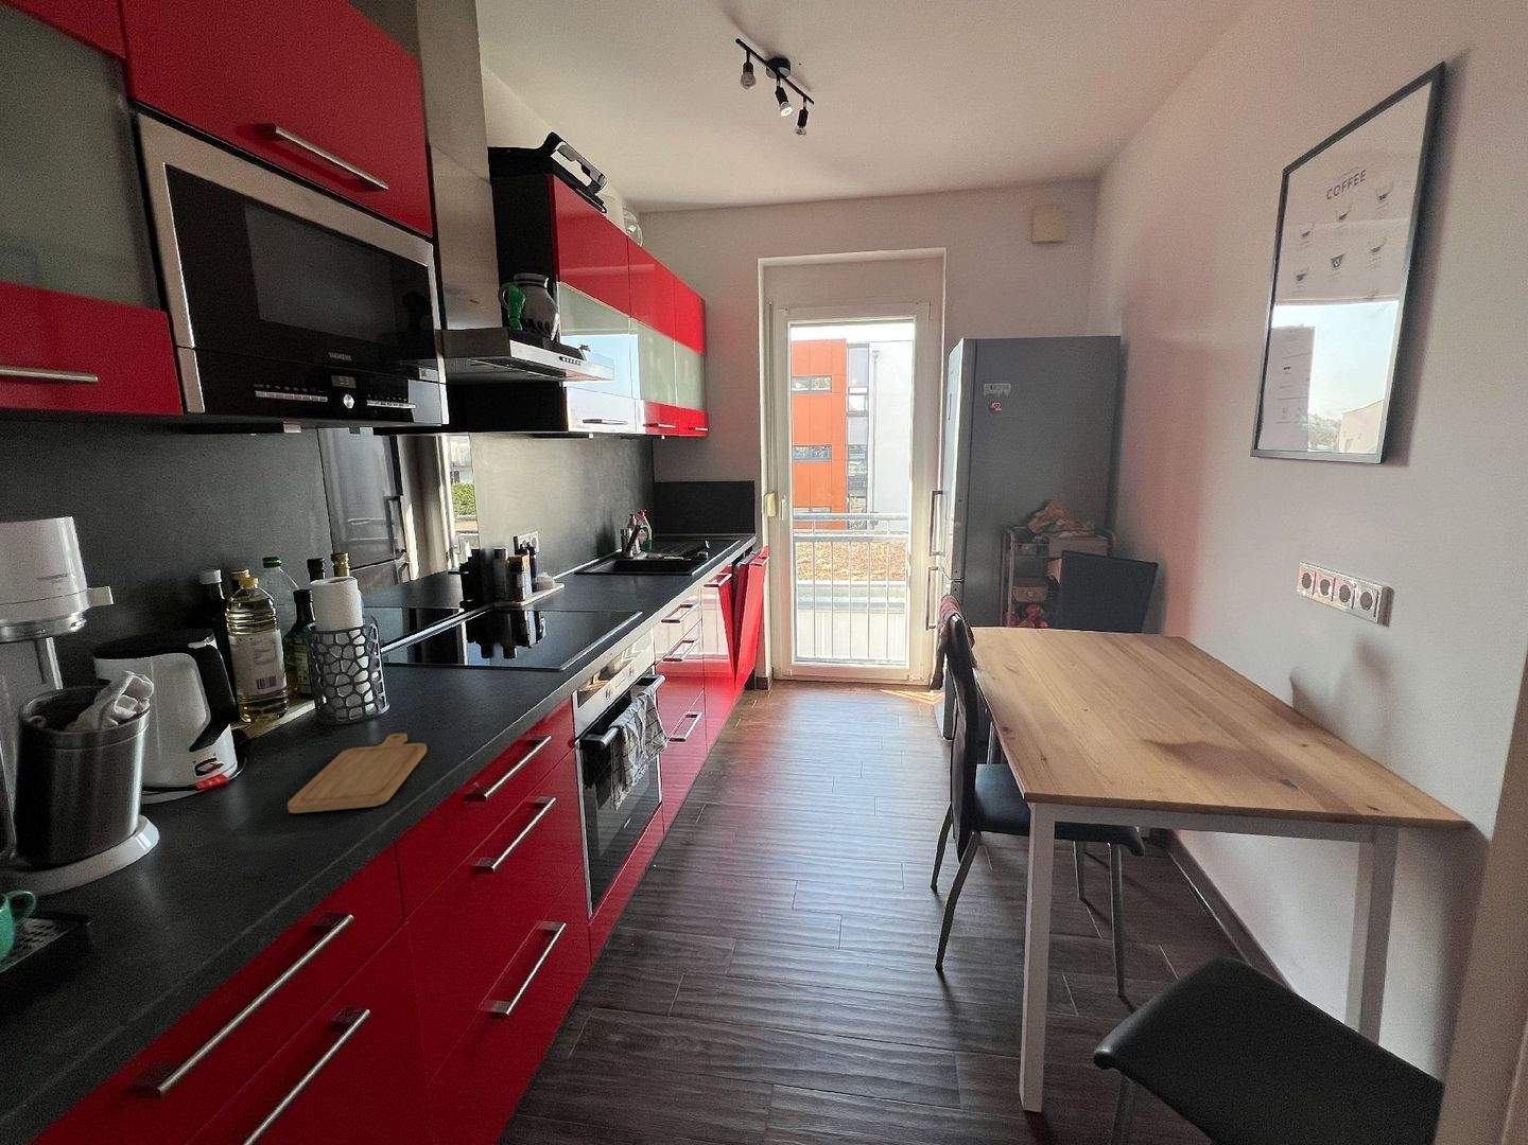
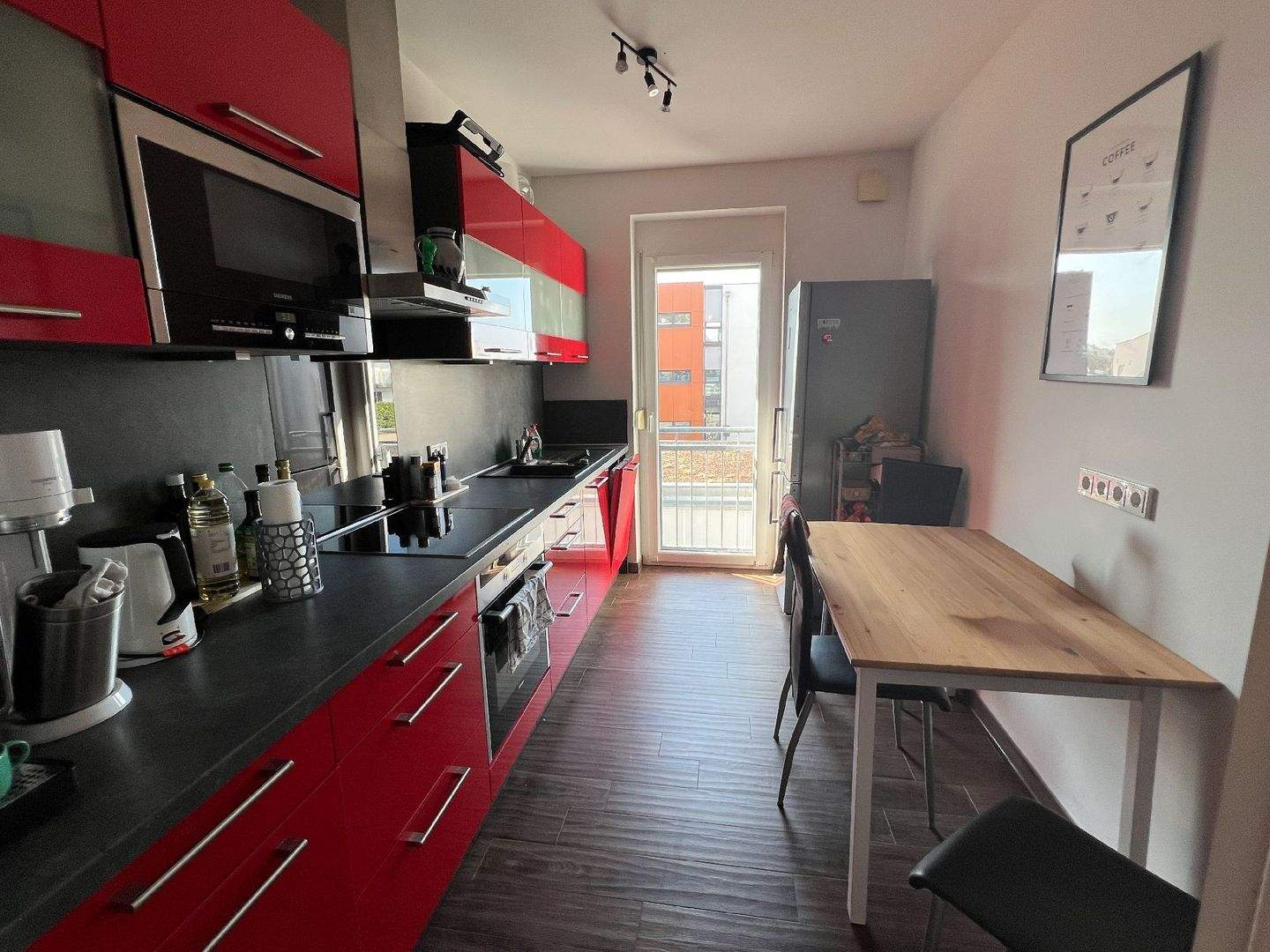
- chopping board (369, 766)
